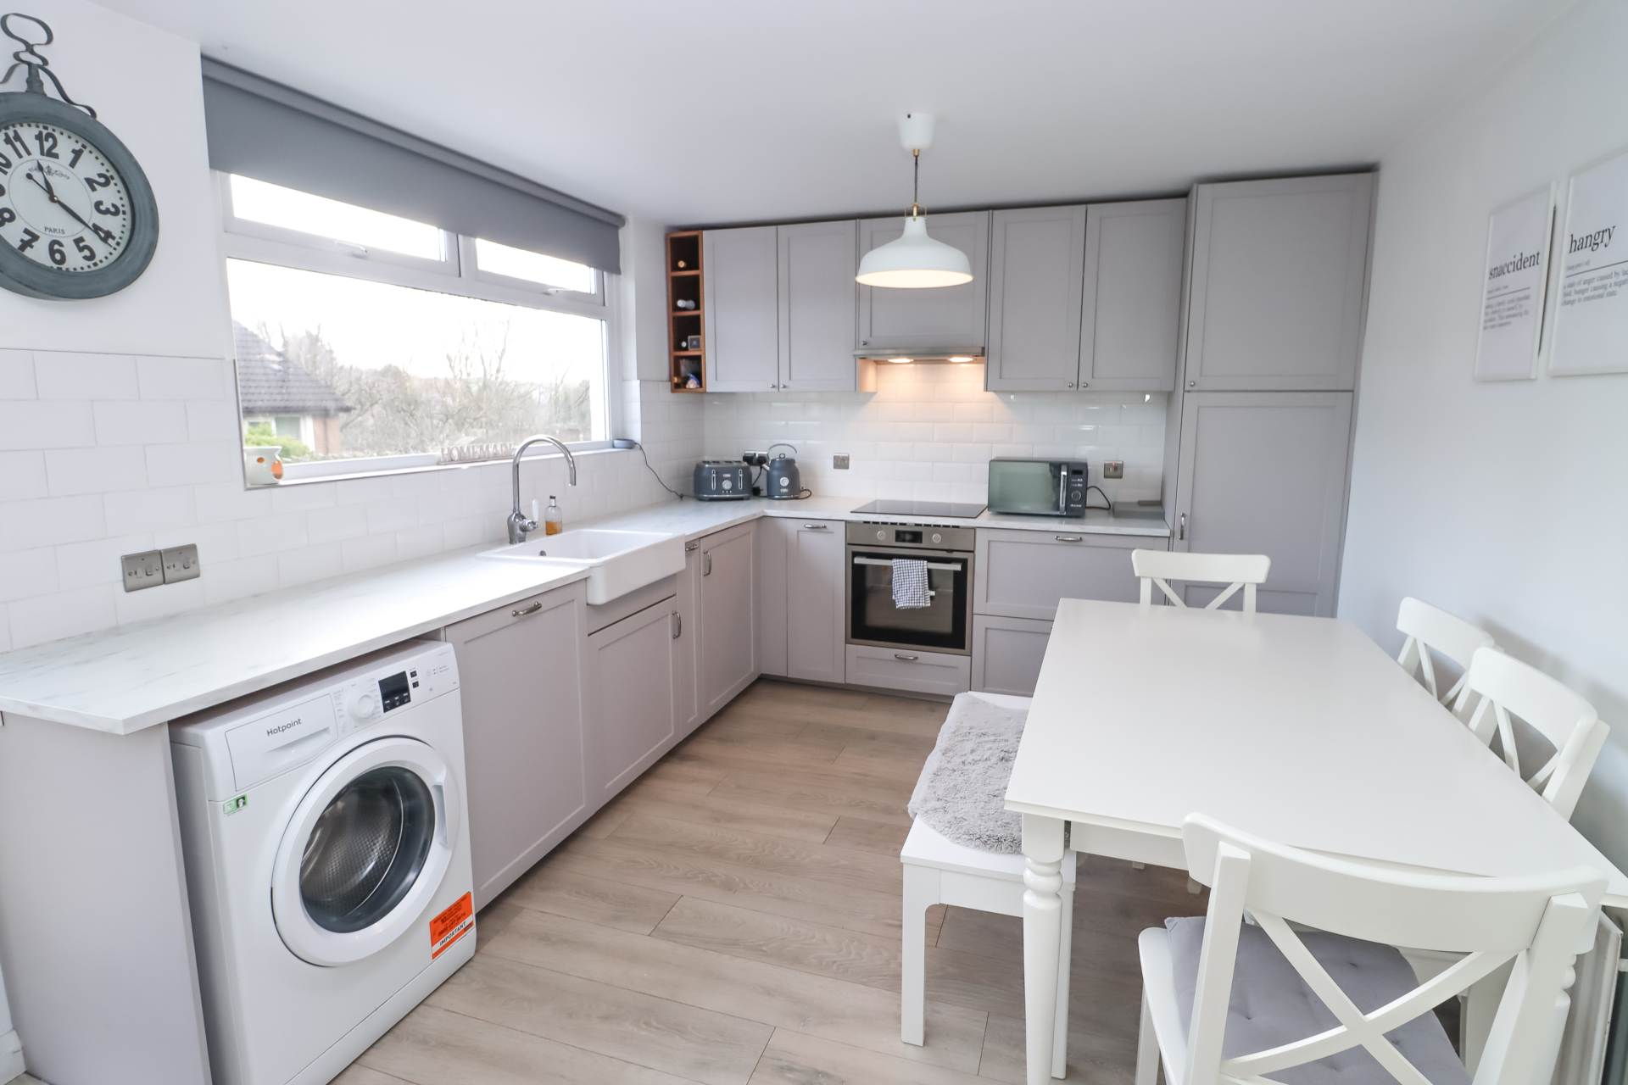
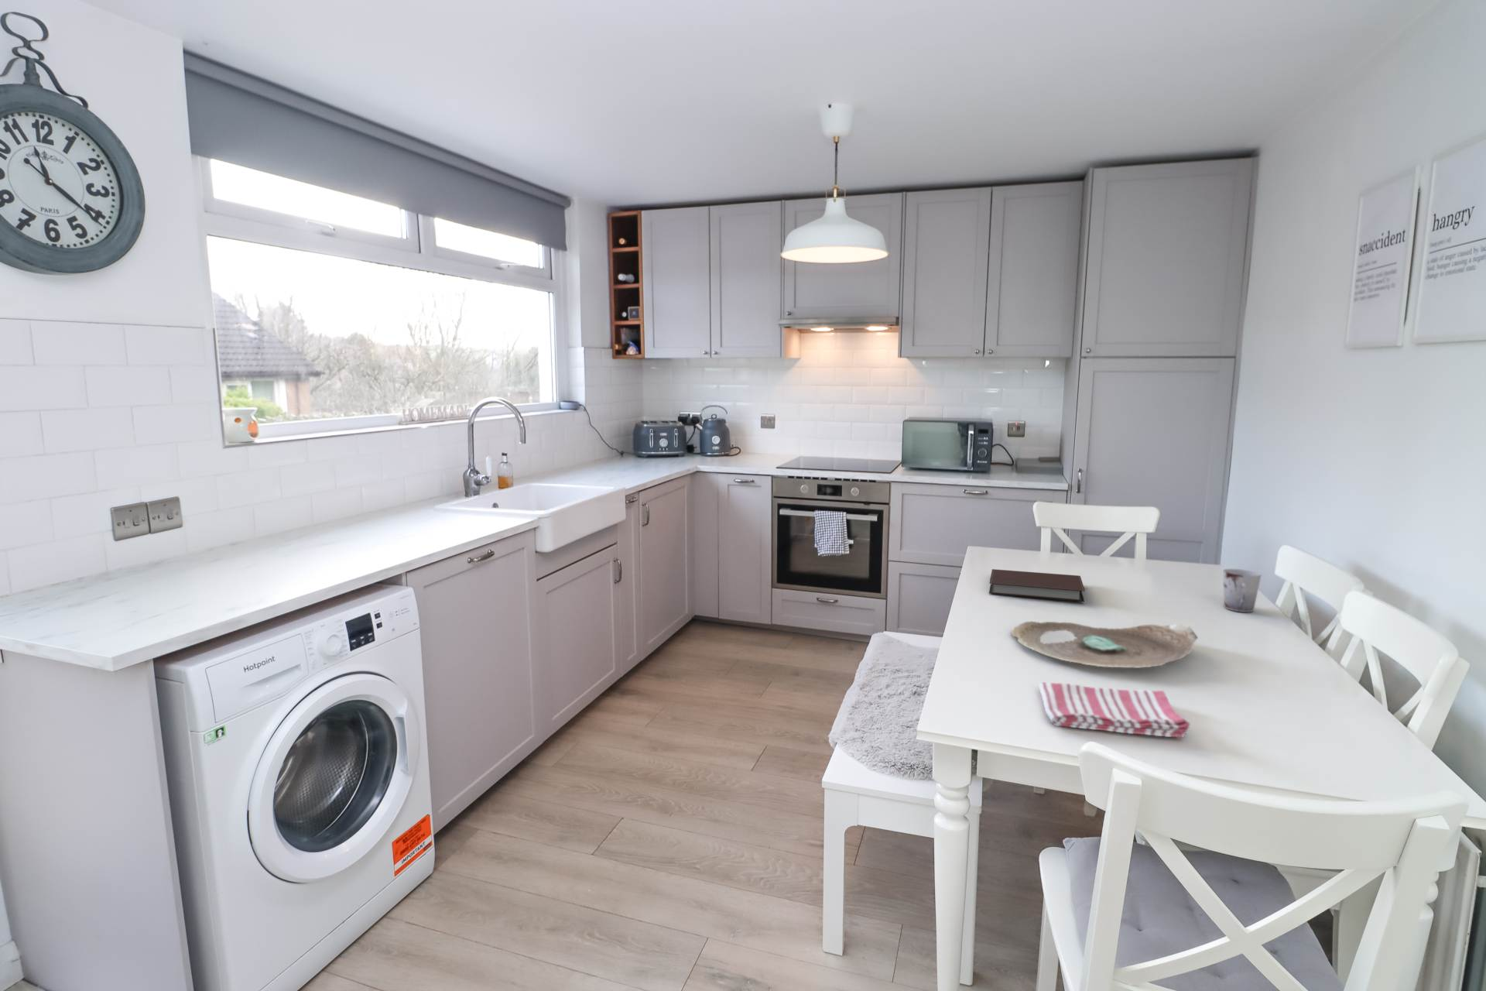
+ notebook (1035, 584)
+ decorative bowl (1102, 637)
+ dish towel (1108, 705)
+ cup (1241, 592)
